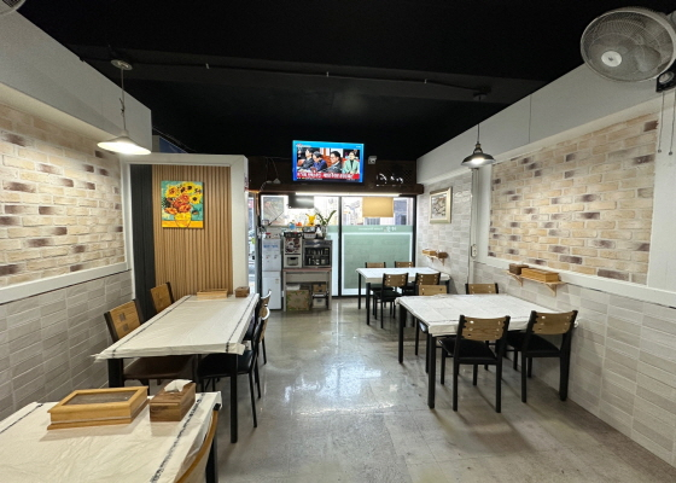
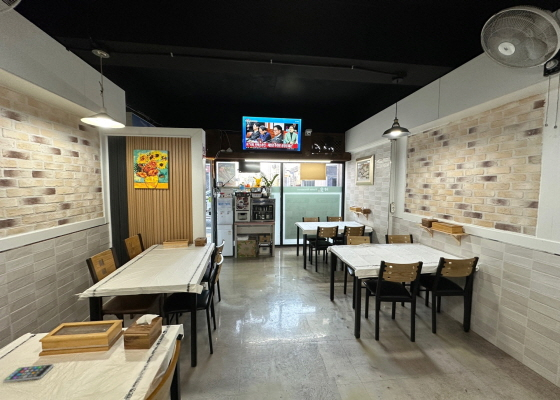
+ smartphone (29, 372)
